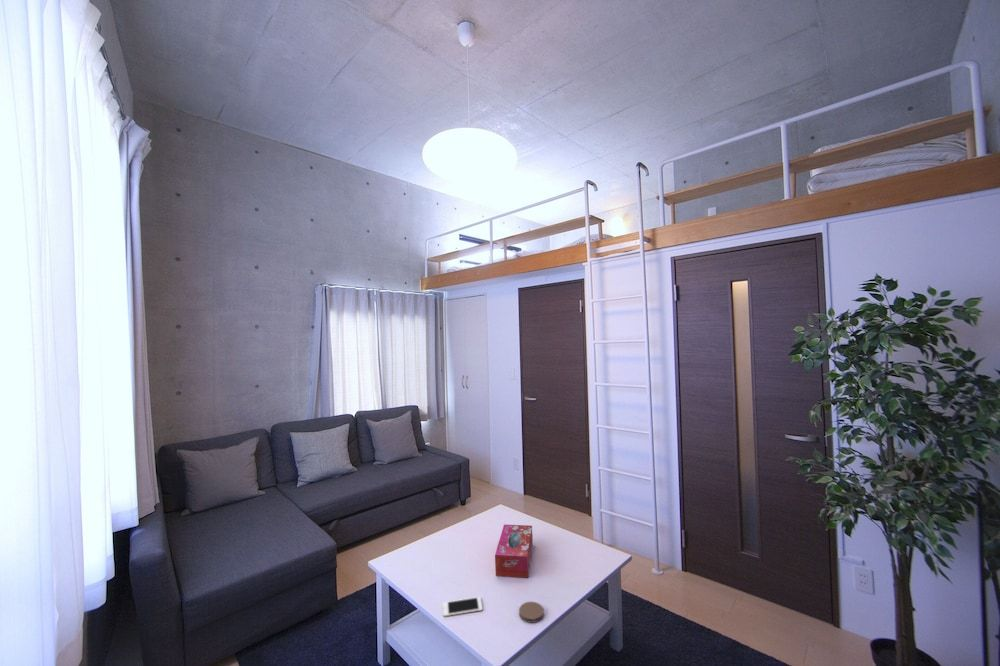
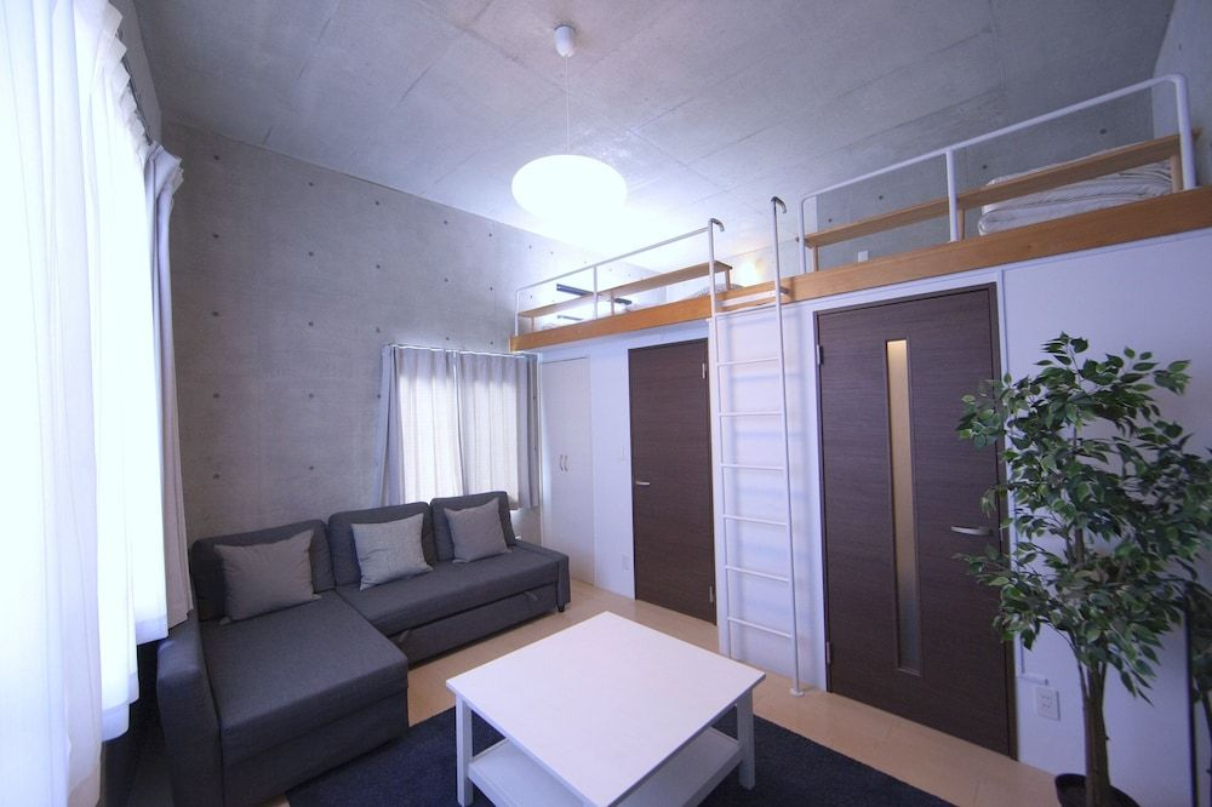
- tissue box (515, 549)
- cell phone (462, 606)
- coaster (531, 611)
